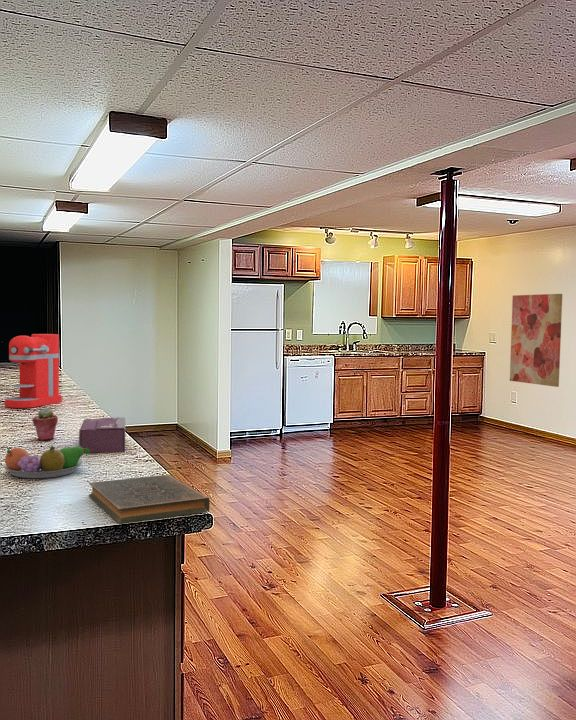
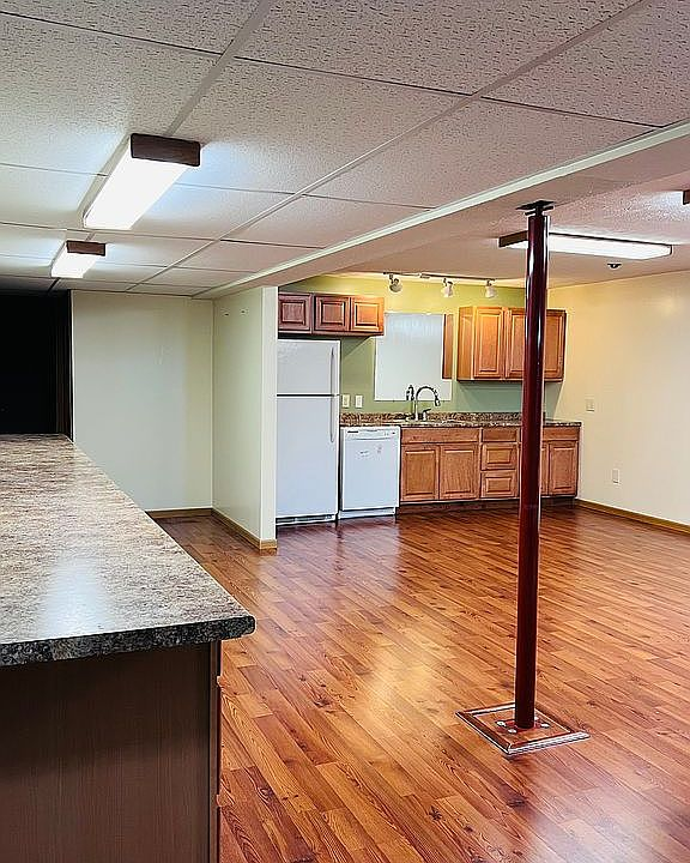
- coffee maker (34, 369)
- potted succulent (45, 423)
- wall art (534, 339)
- fruit bowl (46, 456)
- book (146, 496)
- tissue box (103, 434)
